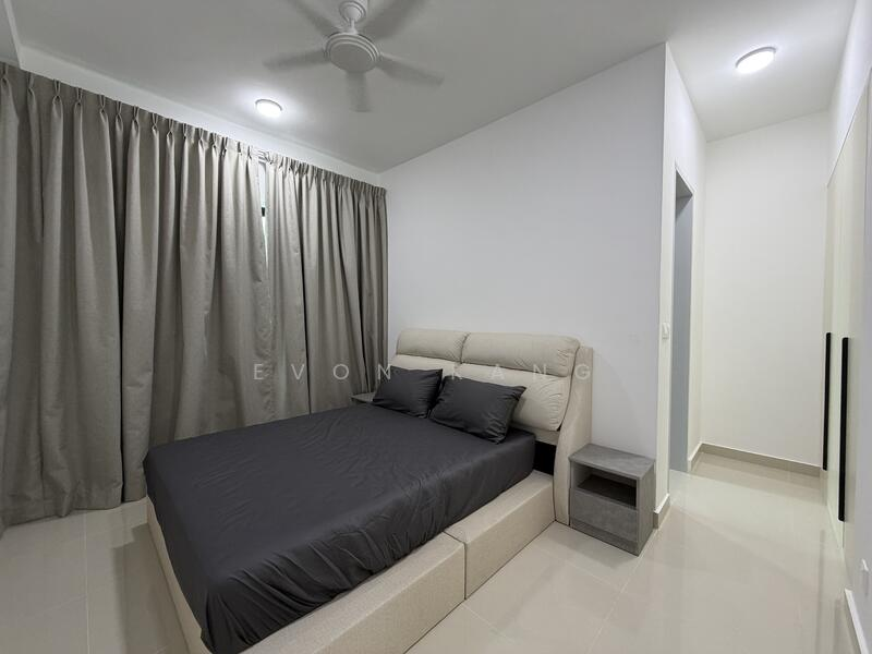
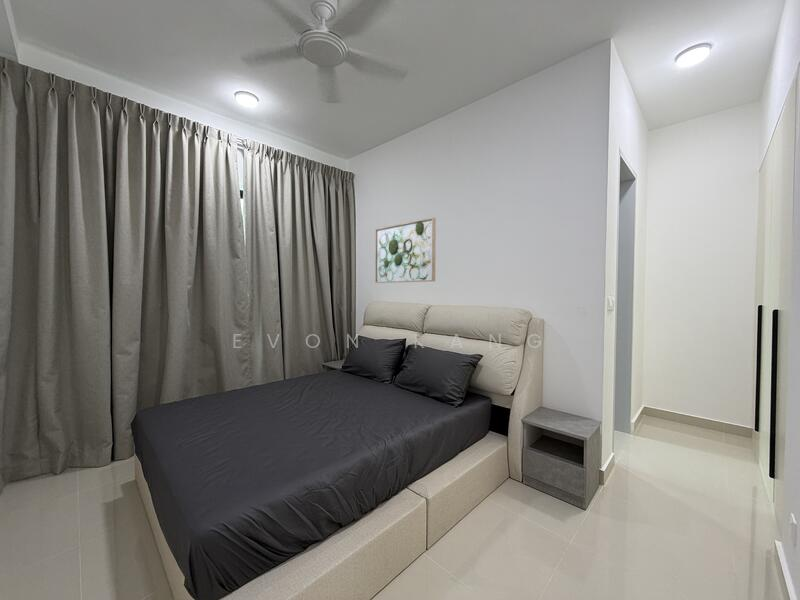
+ wall art (402, 253)
